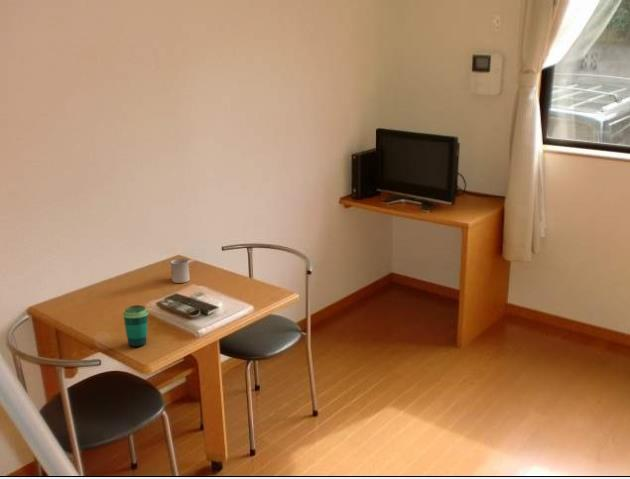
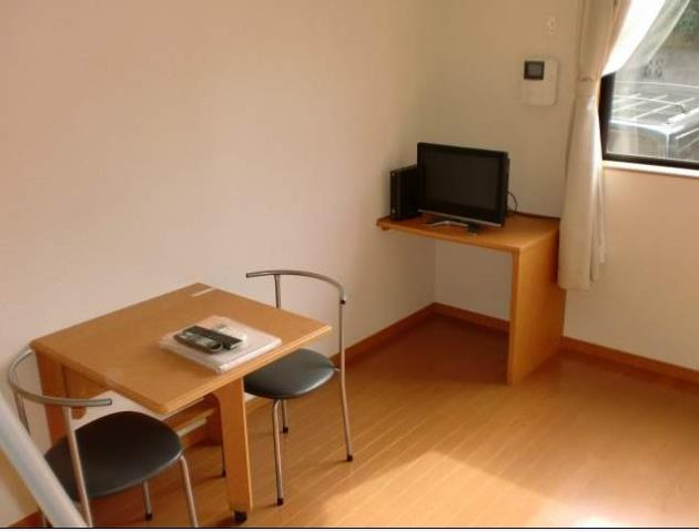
- cup (181, 269)
- cup (136, 325)
